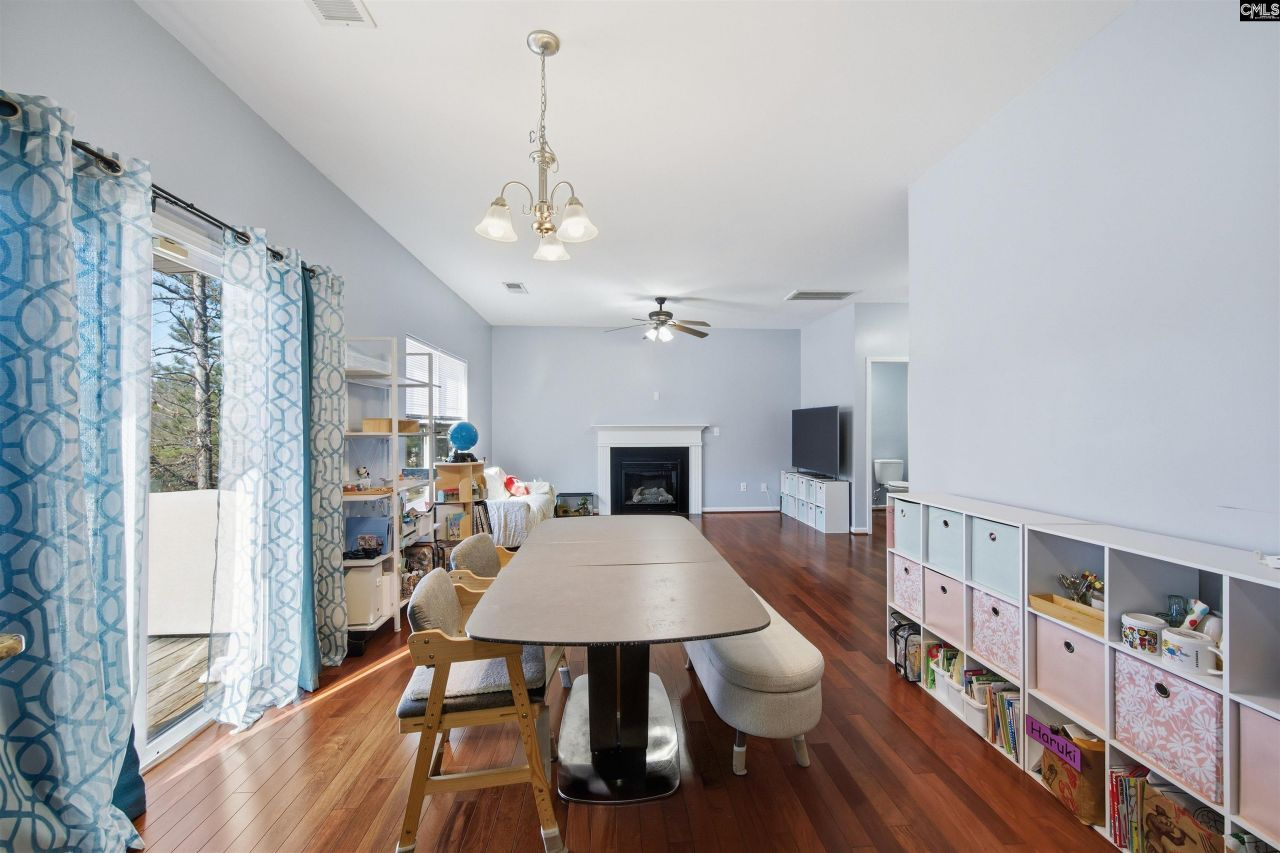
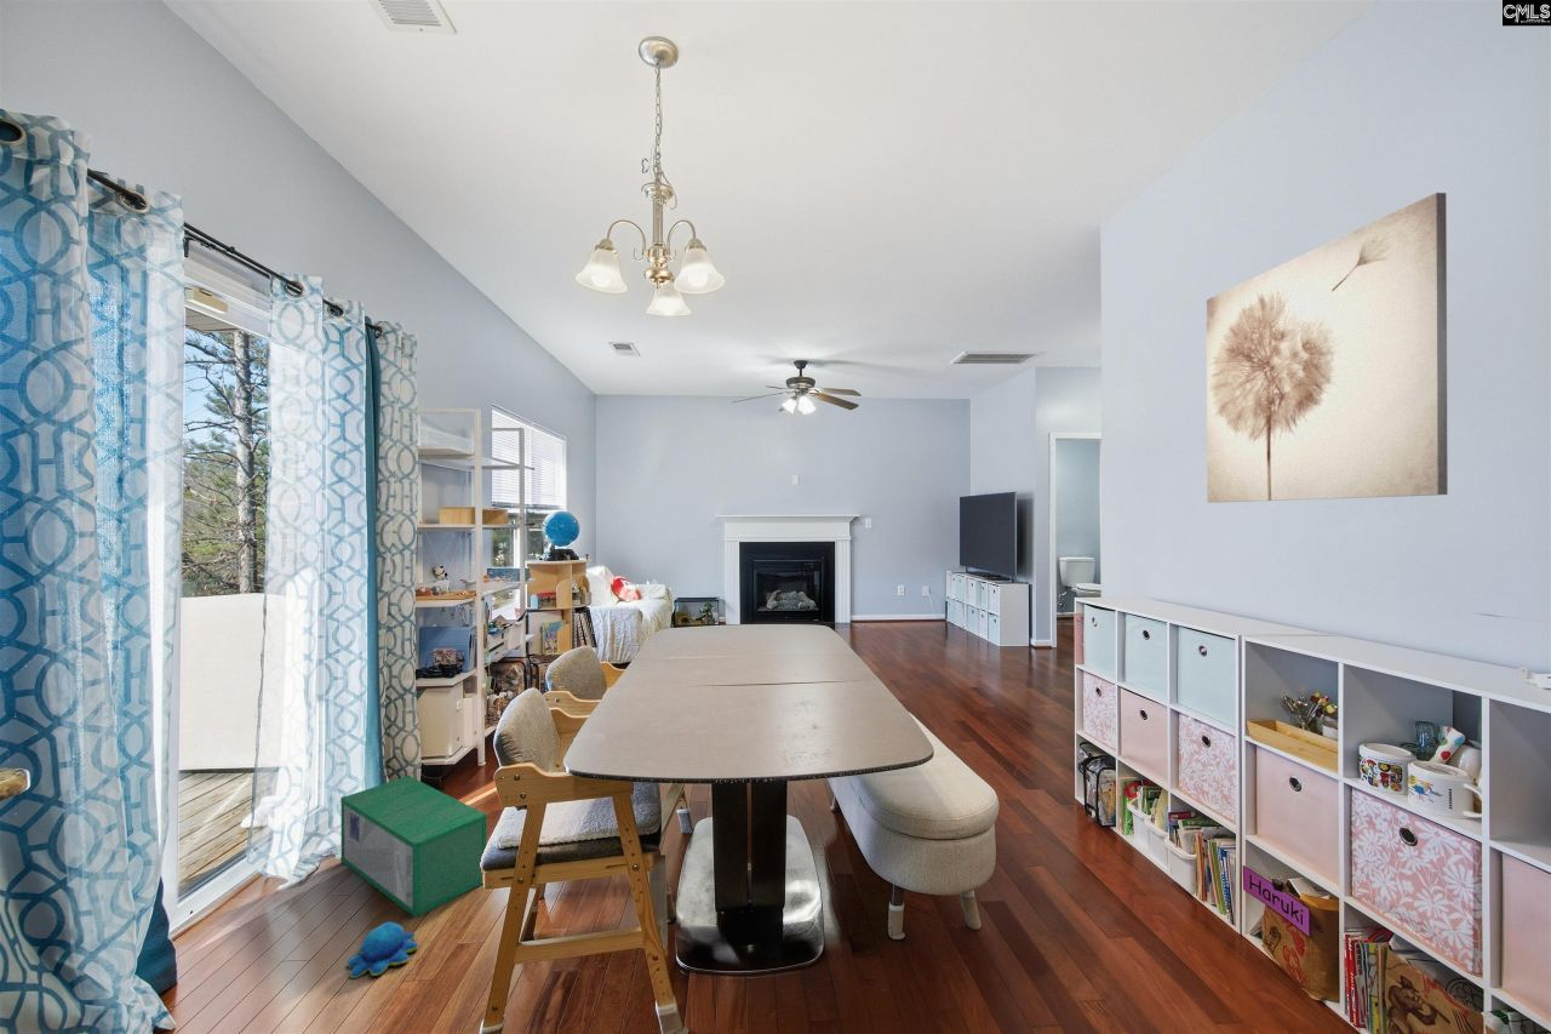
+ storage bin (411, 838)
+ plush toy (383, 941)
+ wall art (1303, 377)
